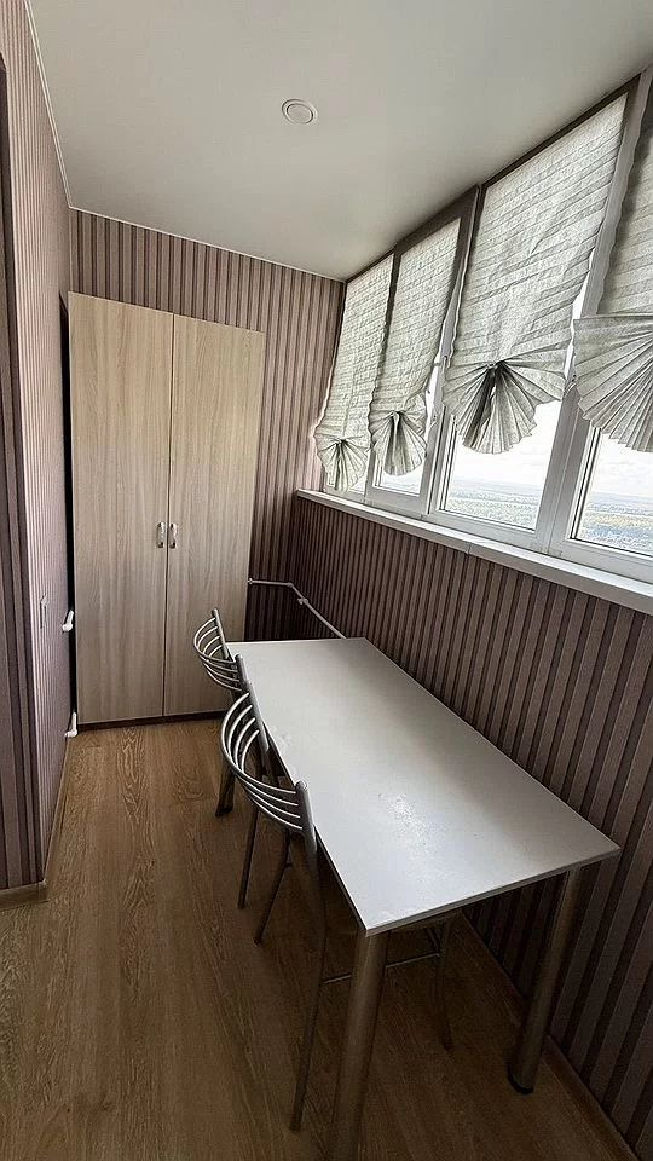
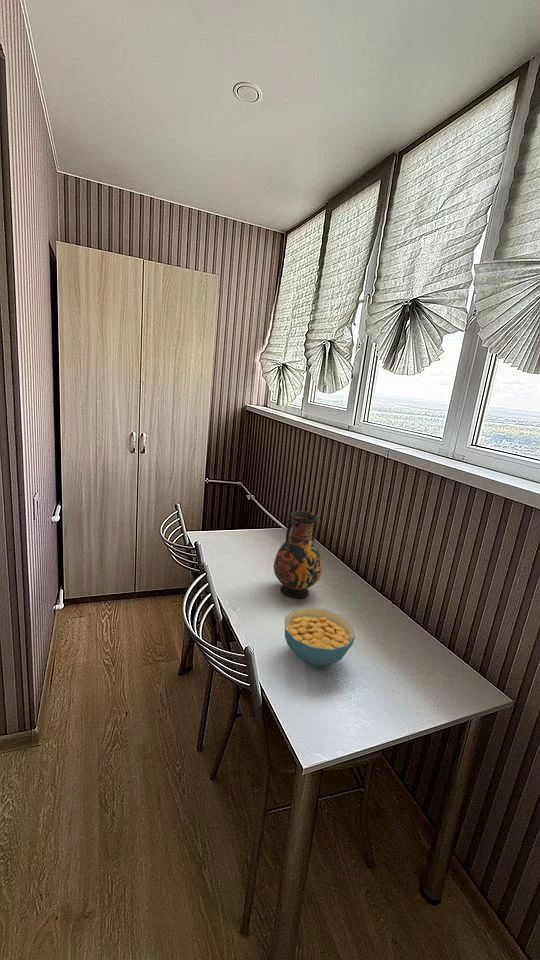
+ cereal bowl (316, 642)
+ vase (299, 554)
